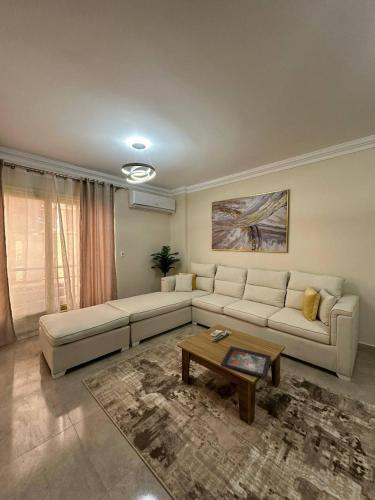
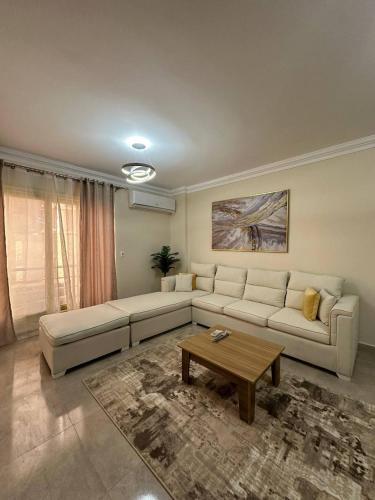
- decorative tray (246, 360)
